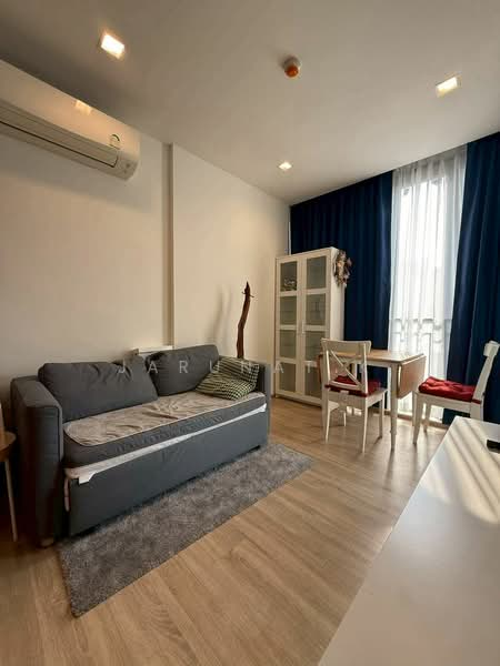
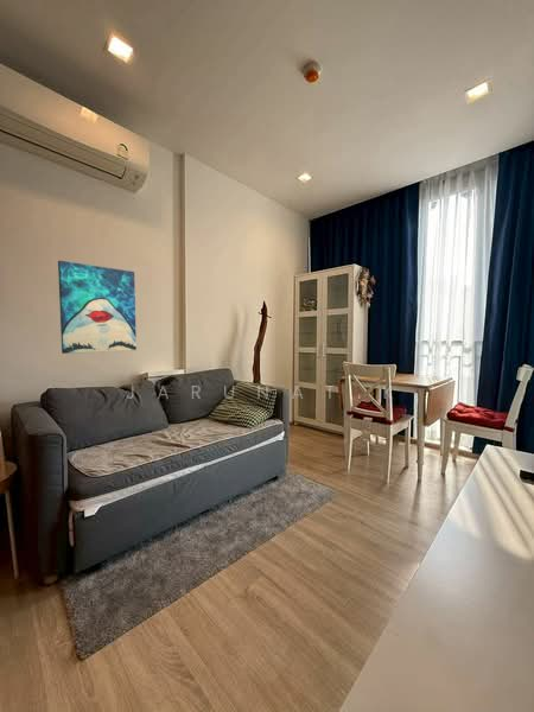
+ wall art (100, 310)
